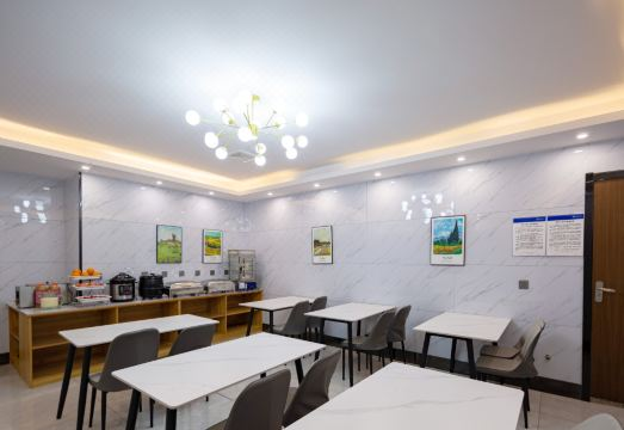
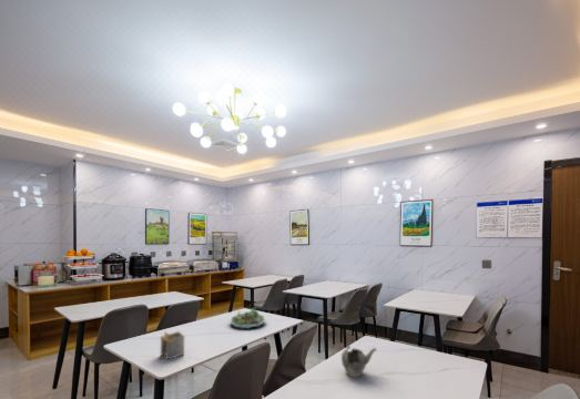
+ succulent planter (247, 316)
+ teapot (358, 359)
+ napkin holder (172, 341)
